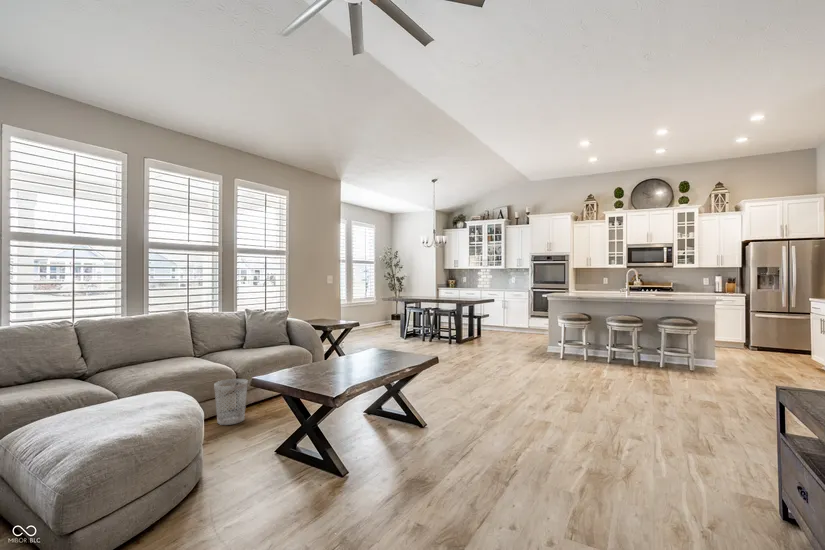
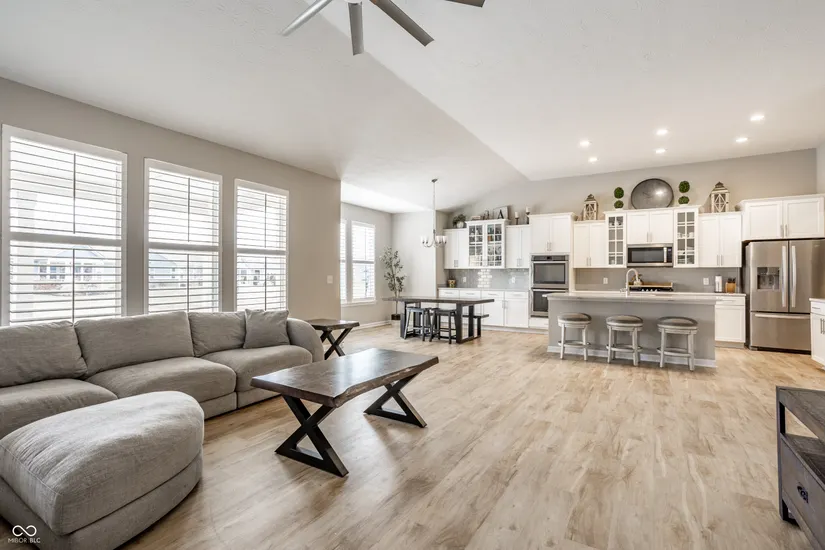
- wastebasket (231, 402)
